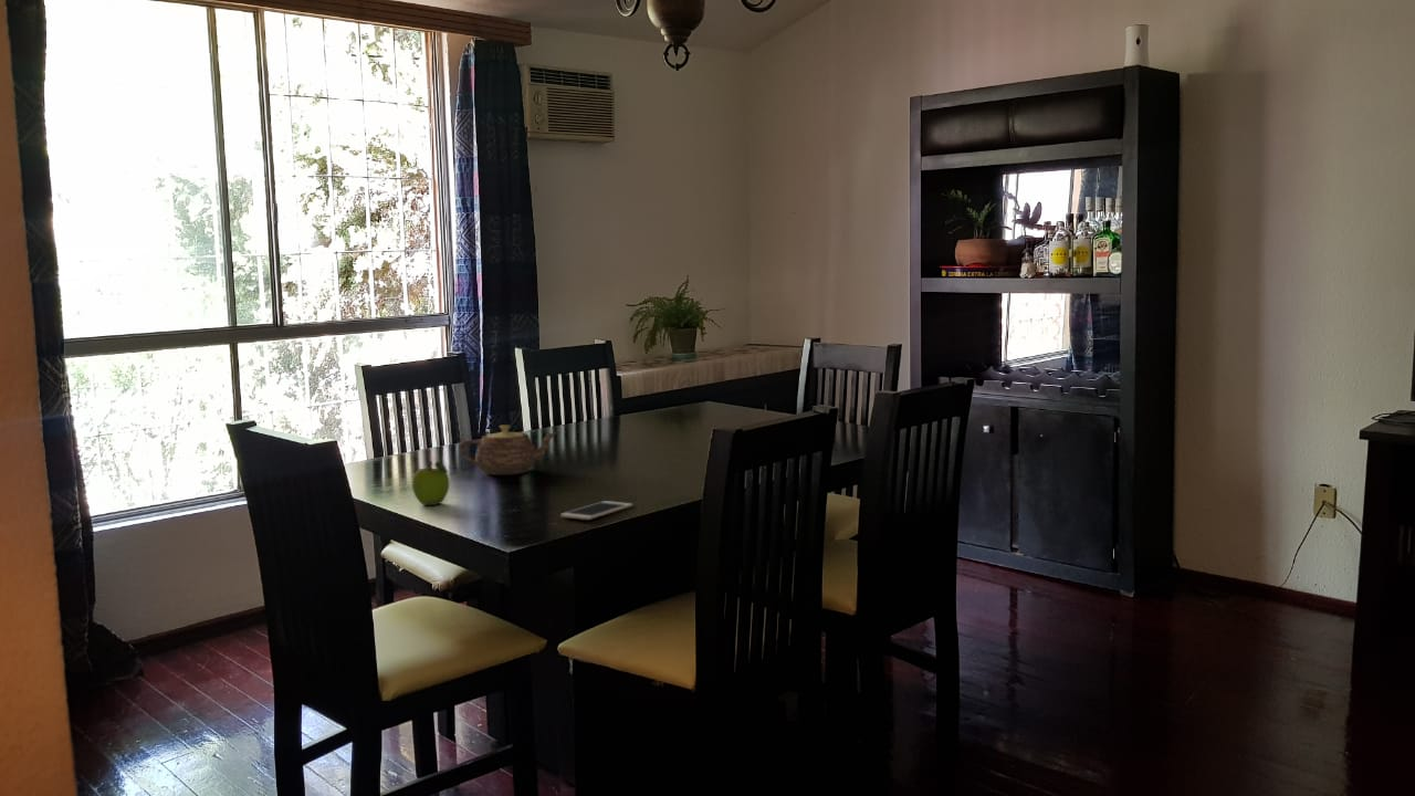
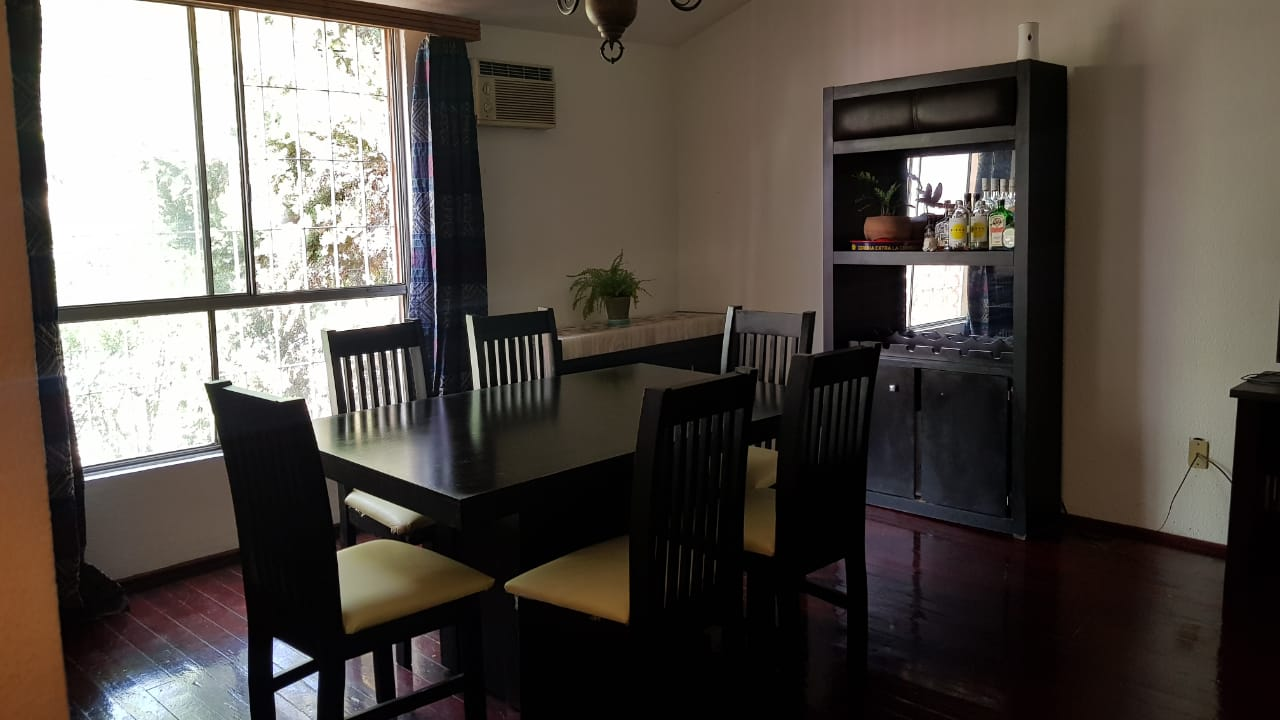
- teapot (509, 448)
- fruit (432, 482)
- cell phone (597, 510)
